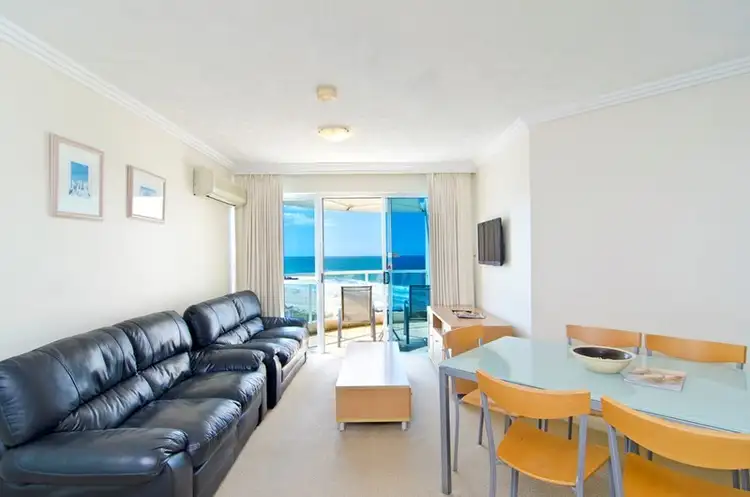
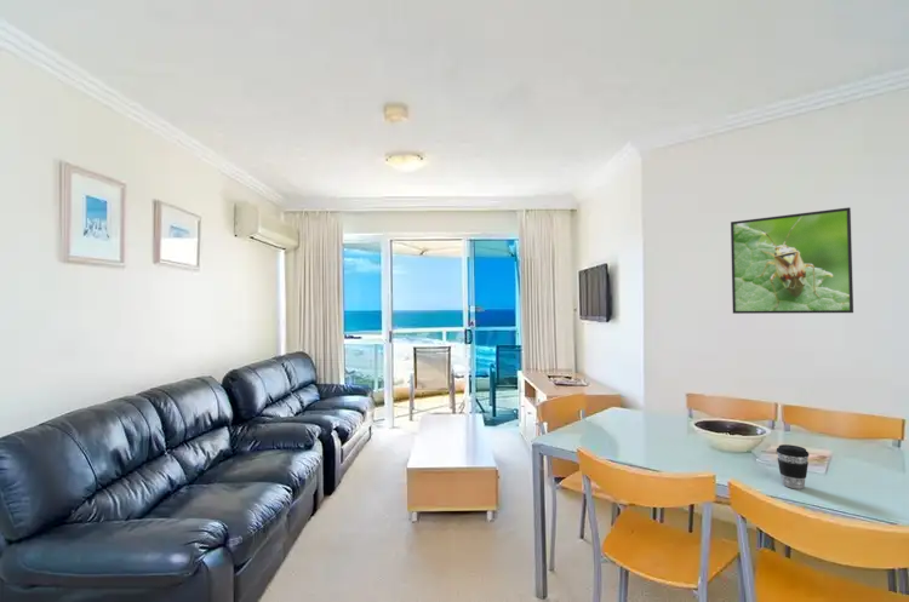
+ coffee cup (793, 466)
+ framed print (787, 264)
